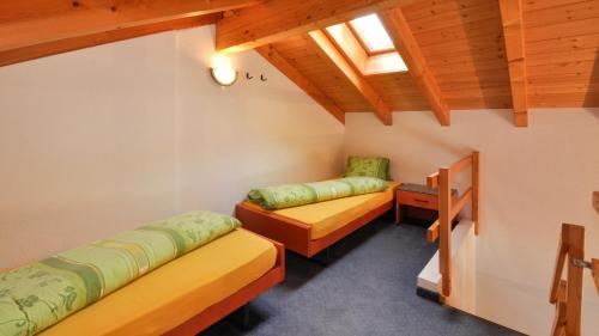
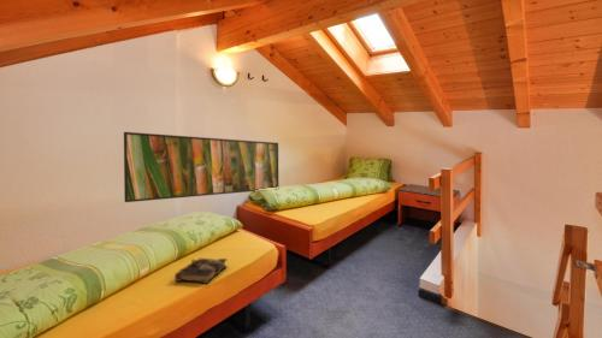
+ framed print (217, 166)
+ book (202, 267)
